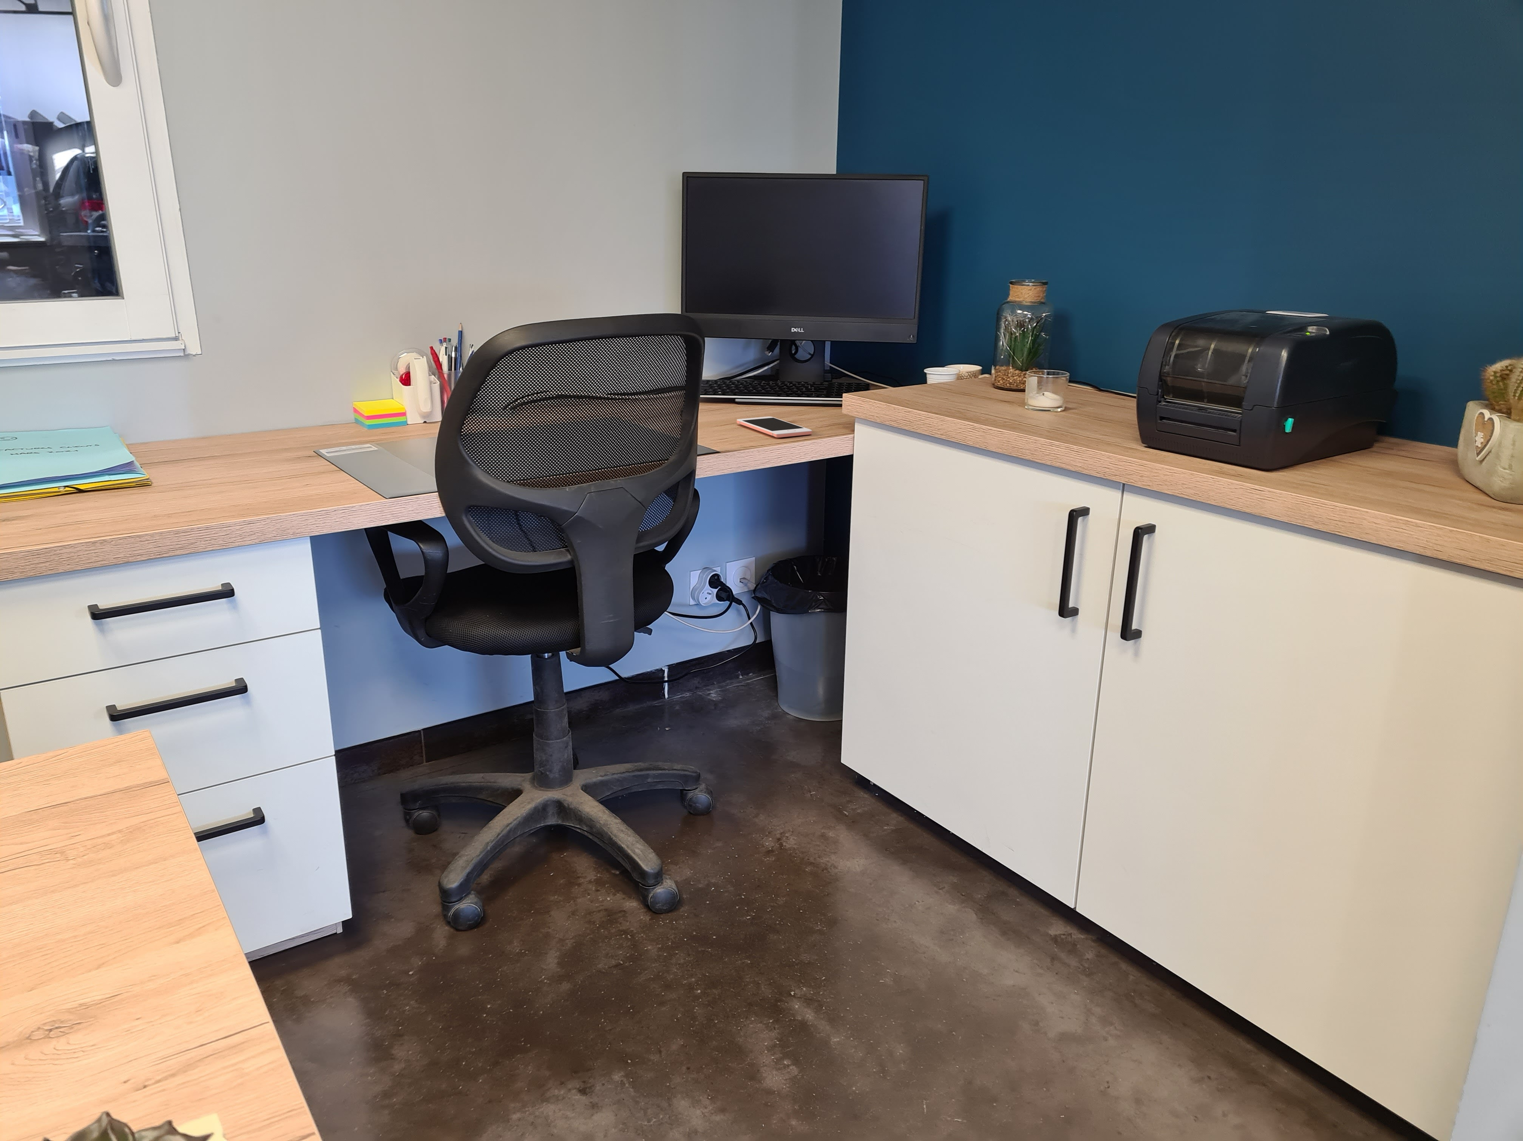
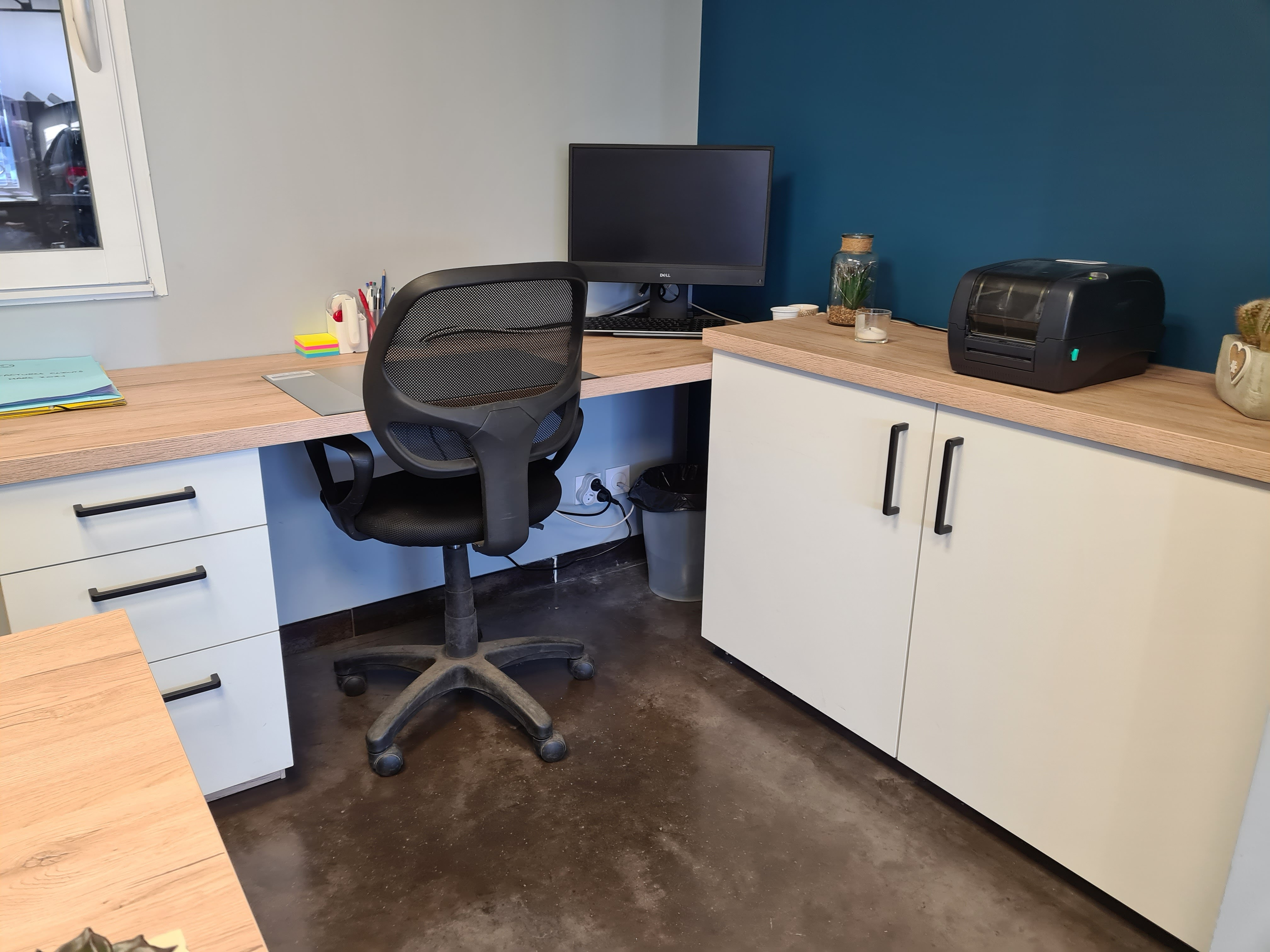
- cell phone (773, 427)
